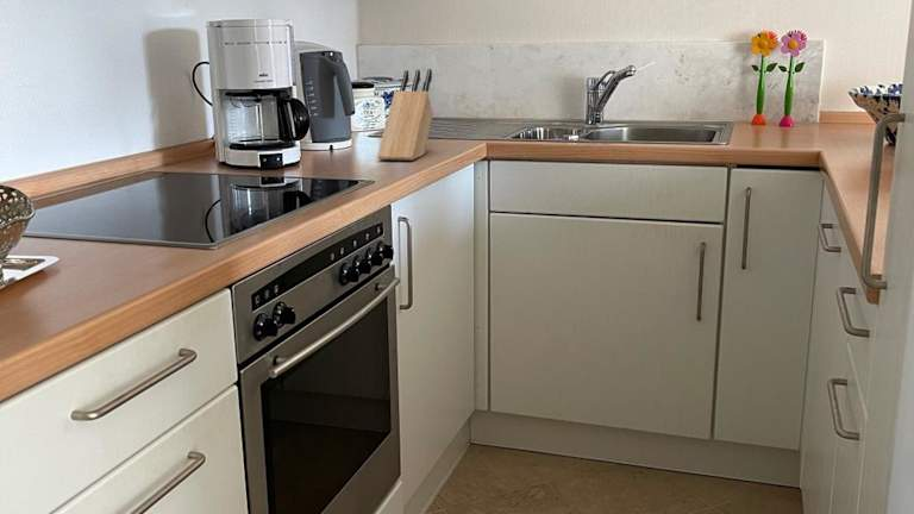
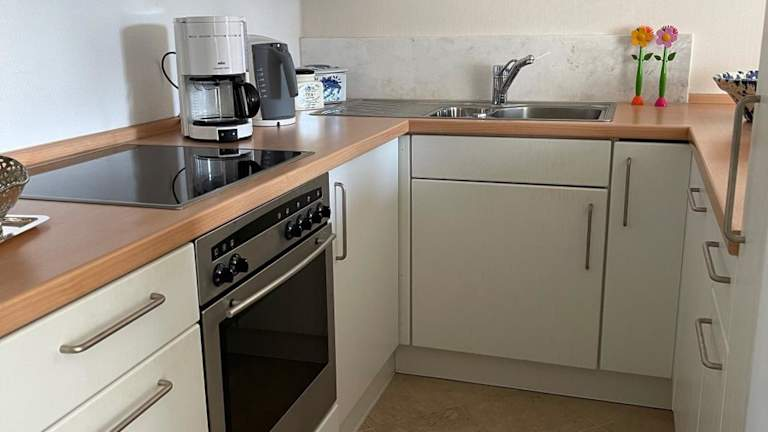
- knife block (407, 112)
